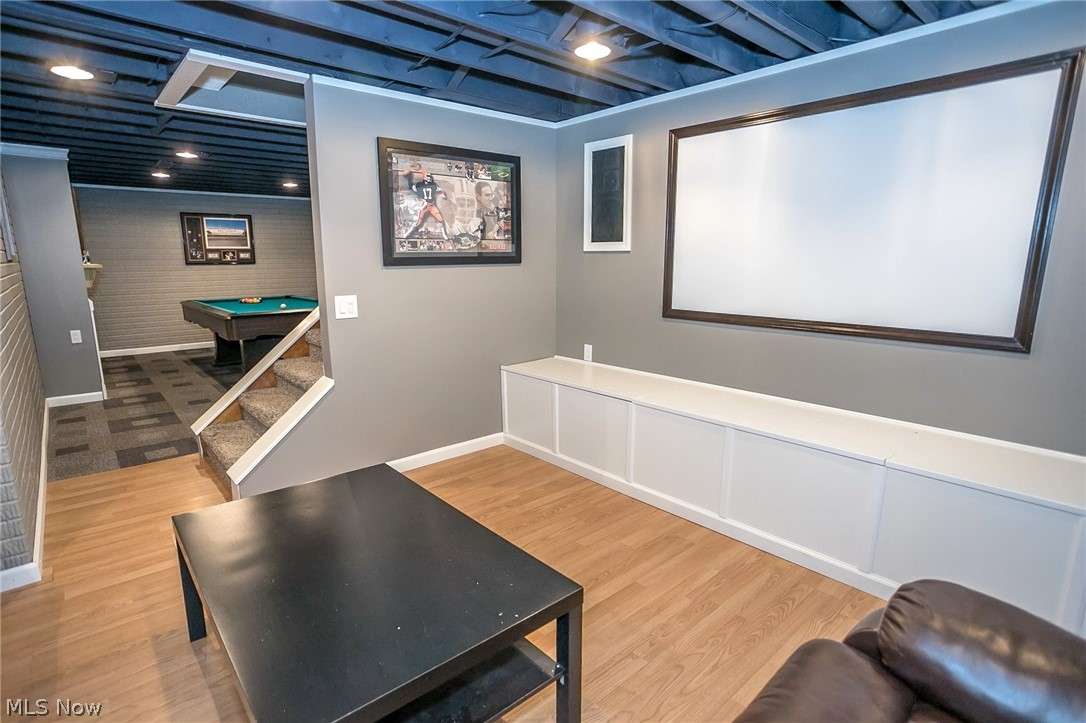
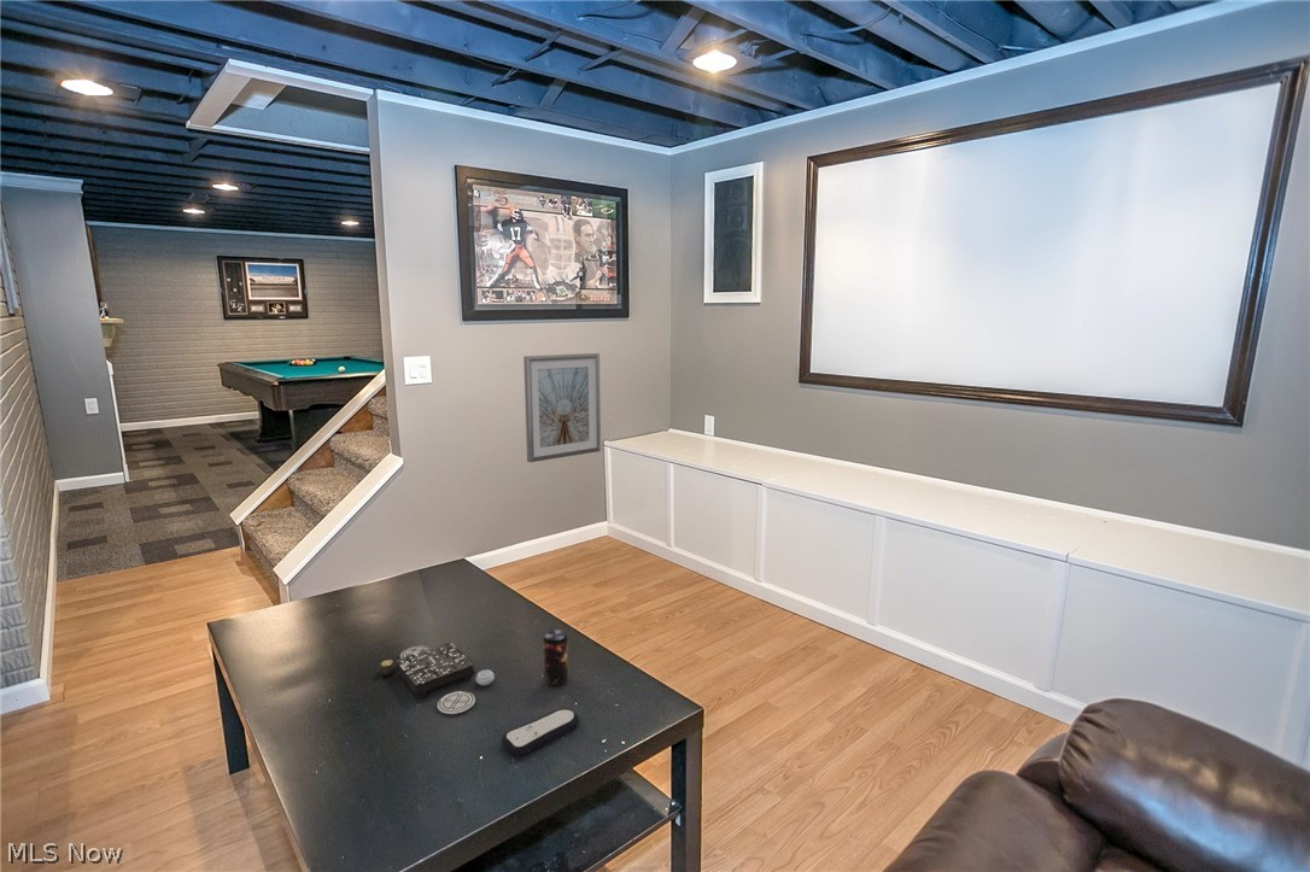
+ picture frame (563, 405)
+ beverage can (556, 657)
+ remote control (542, 730)
+ board game (435, 669)
